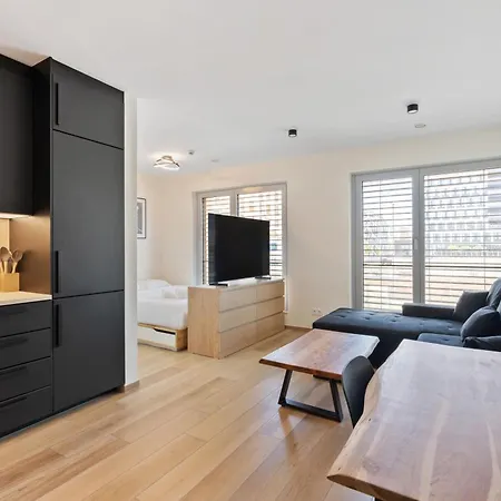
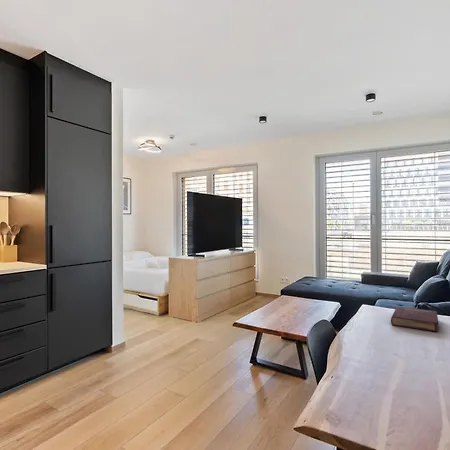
+ hardback book (414, 317)
